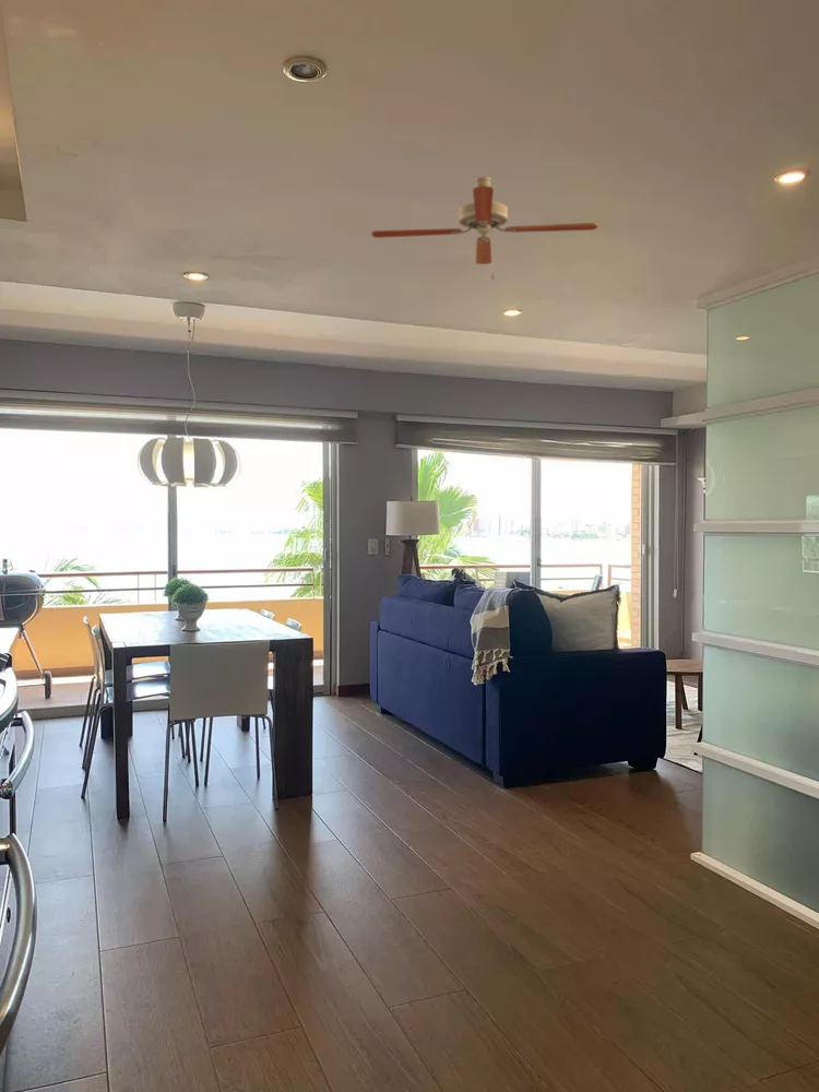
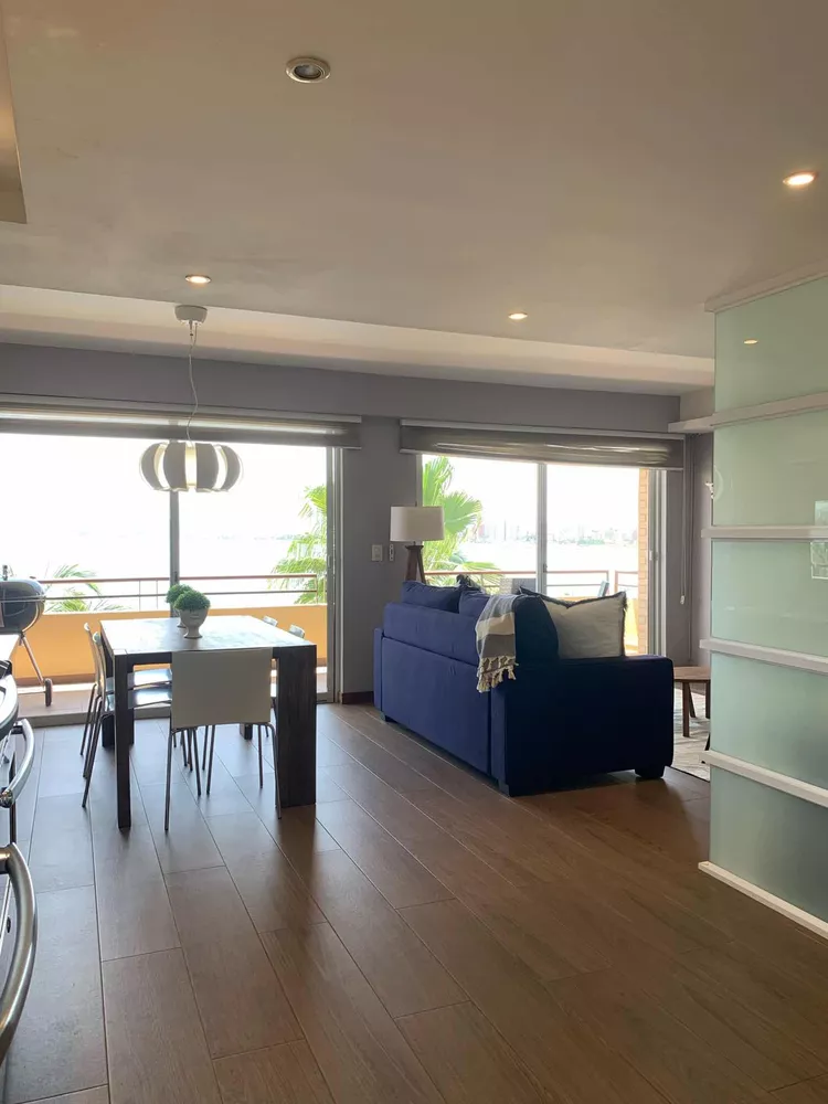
- ceiling fan (483, 229)
